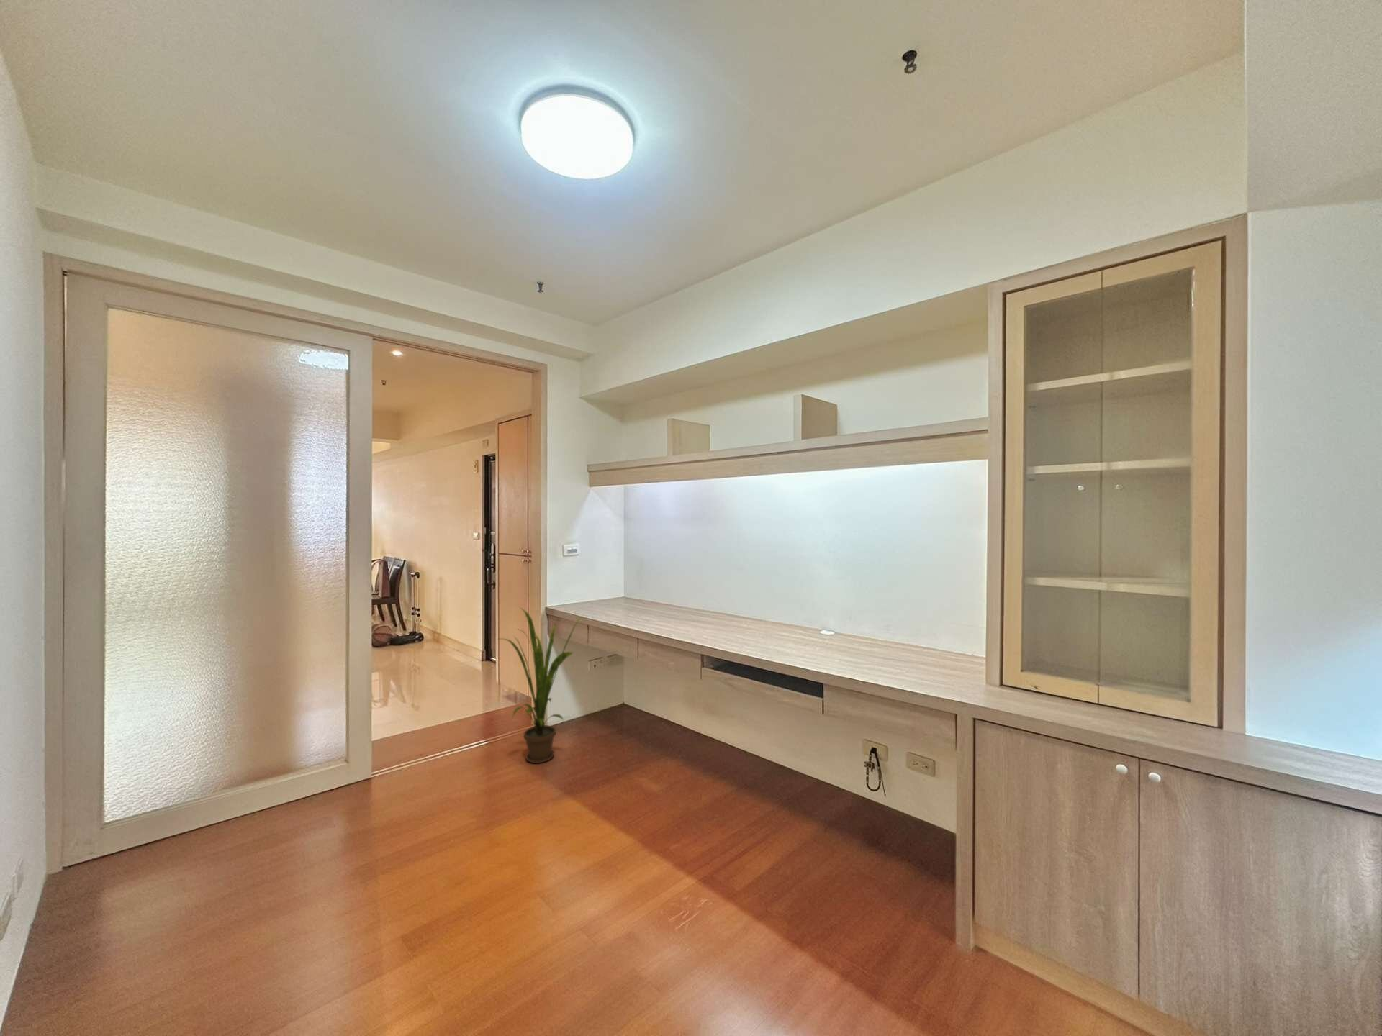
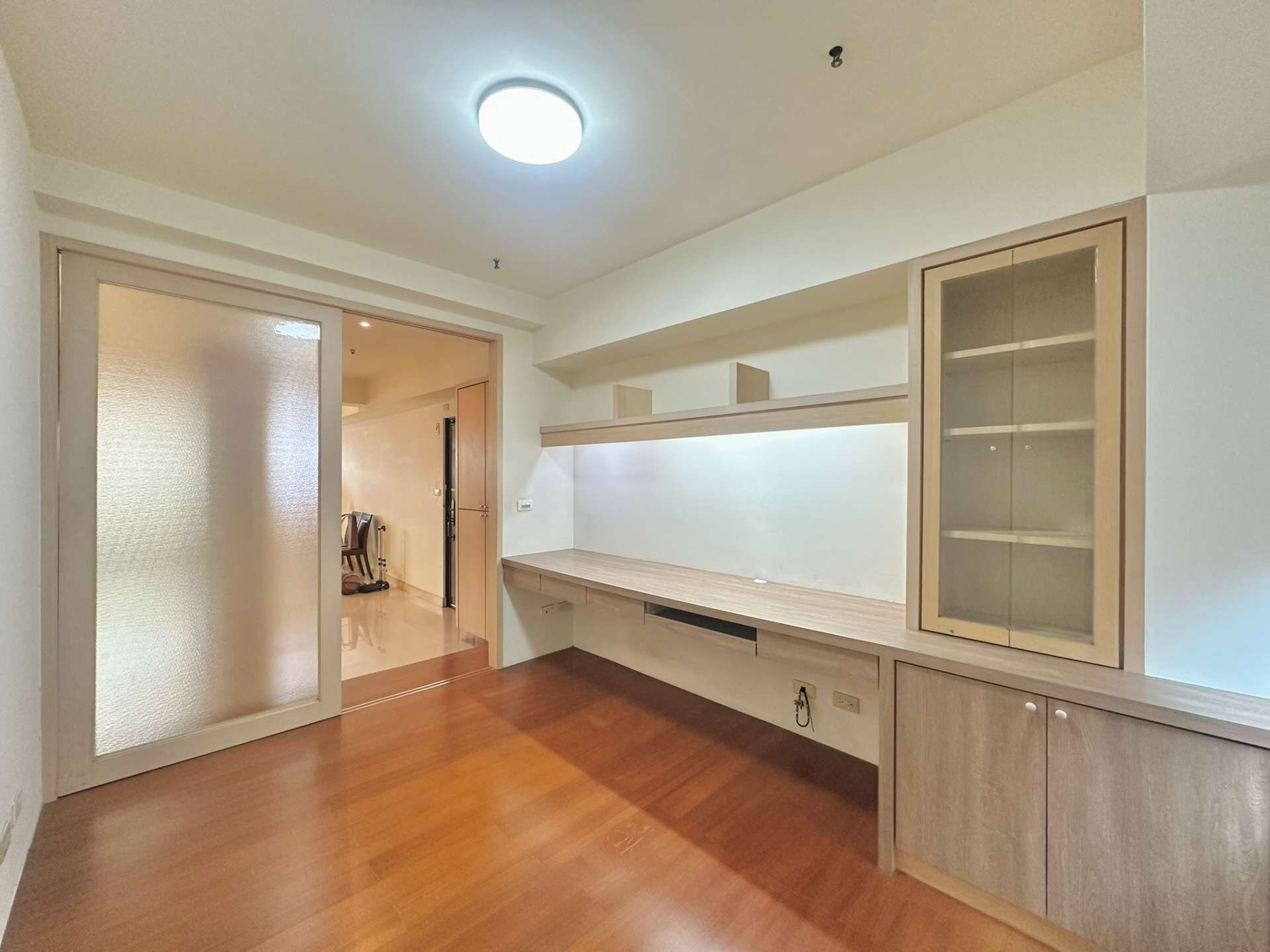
- house plant (532, 684)
